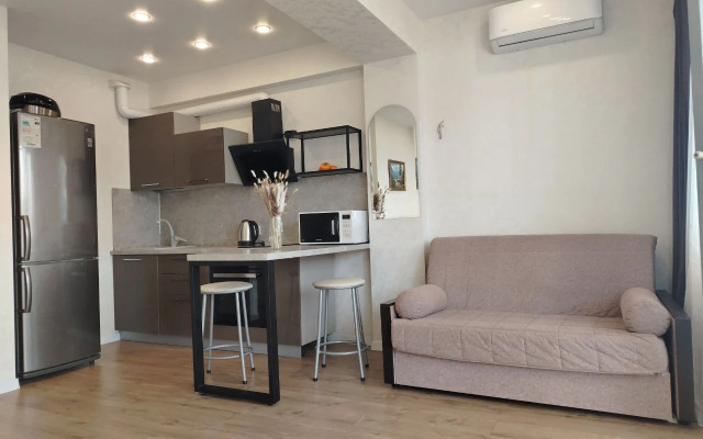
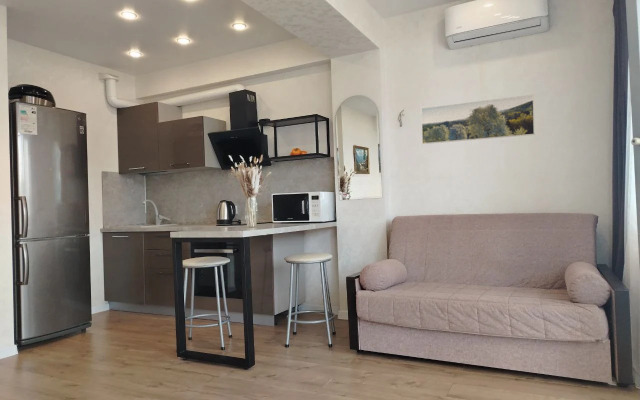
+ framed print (474, 120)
